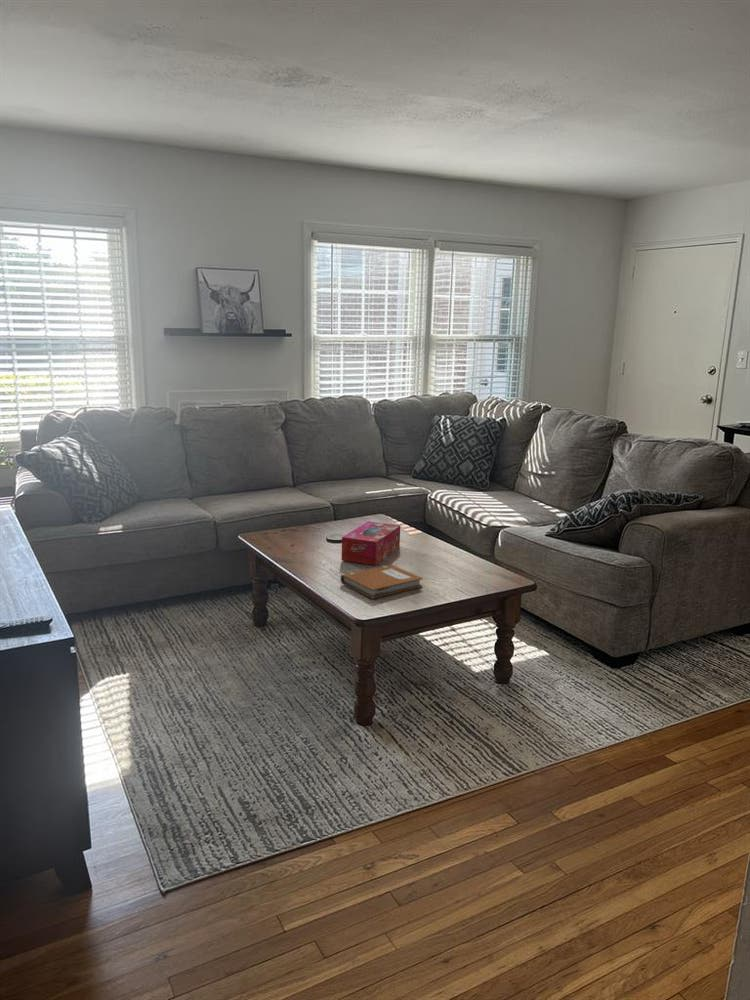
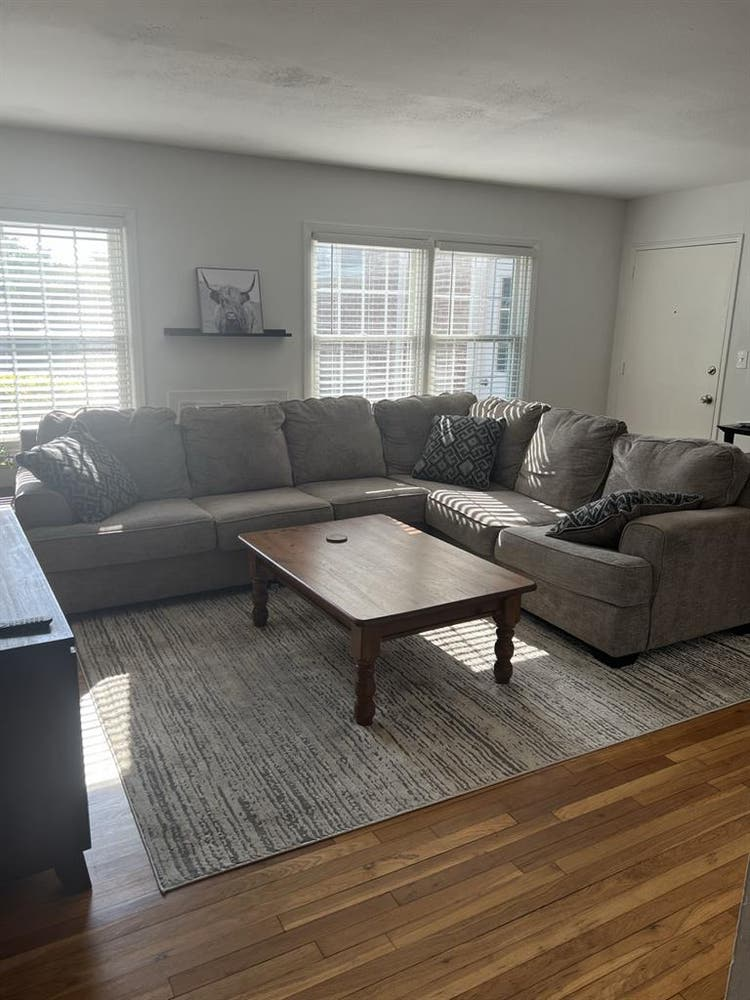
- tissue box (371, 542)
- notebook (382, 580)
